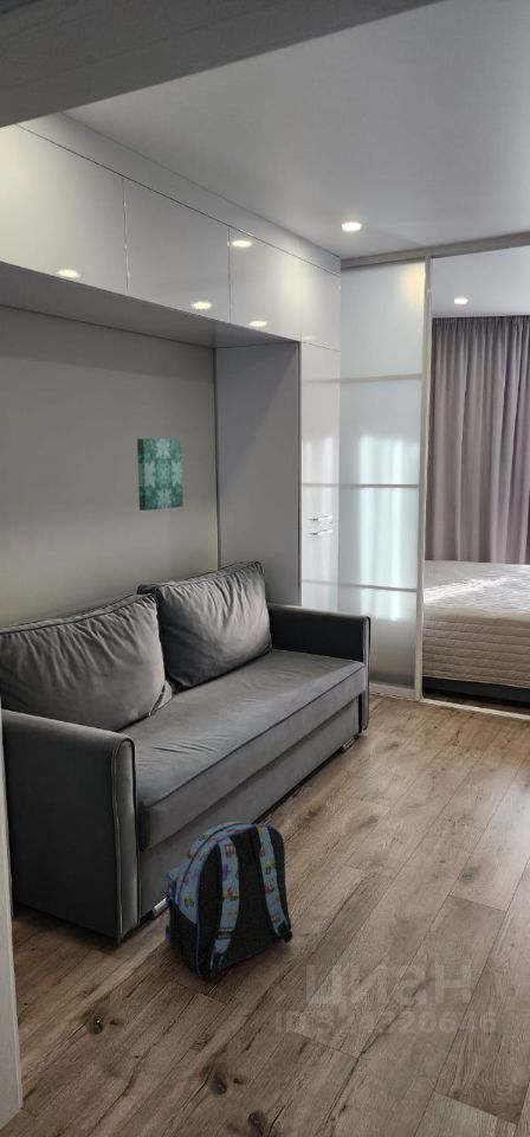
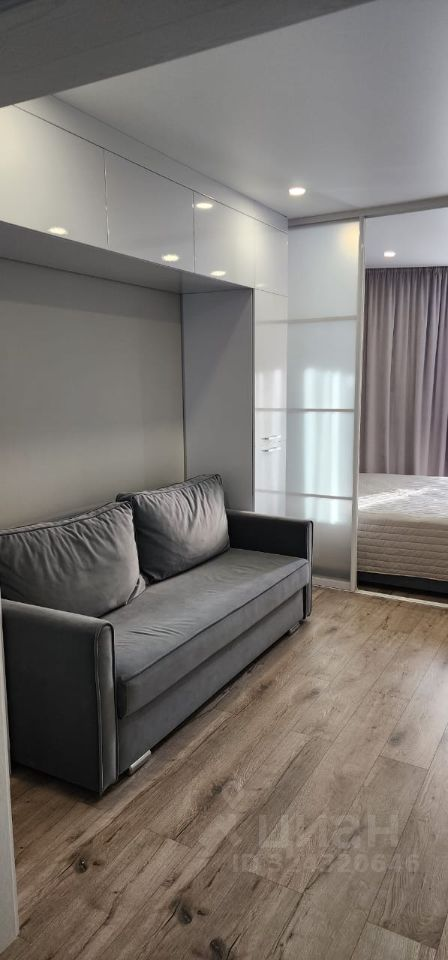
- backpack (226, 884)
- wall art (160, 474)
